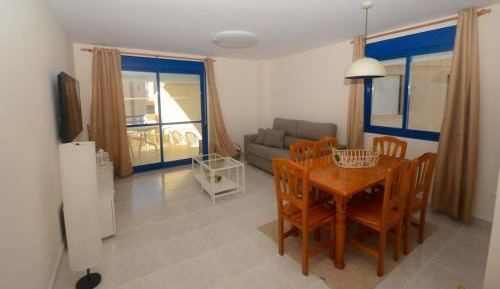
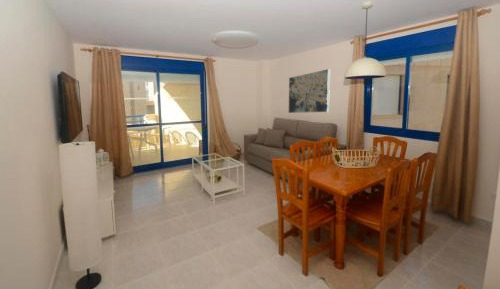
+ wall art (307, 93)
